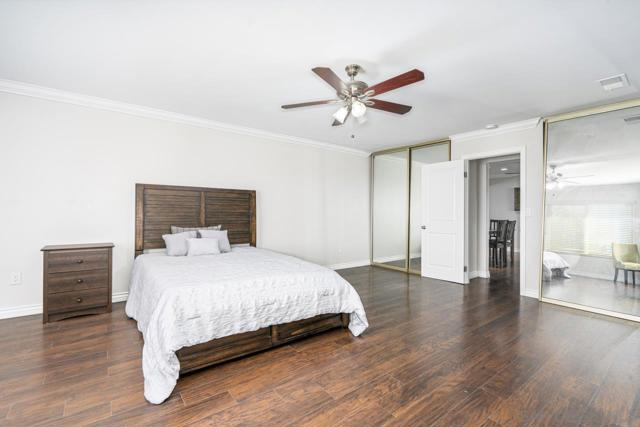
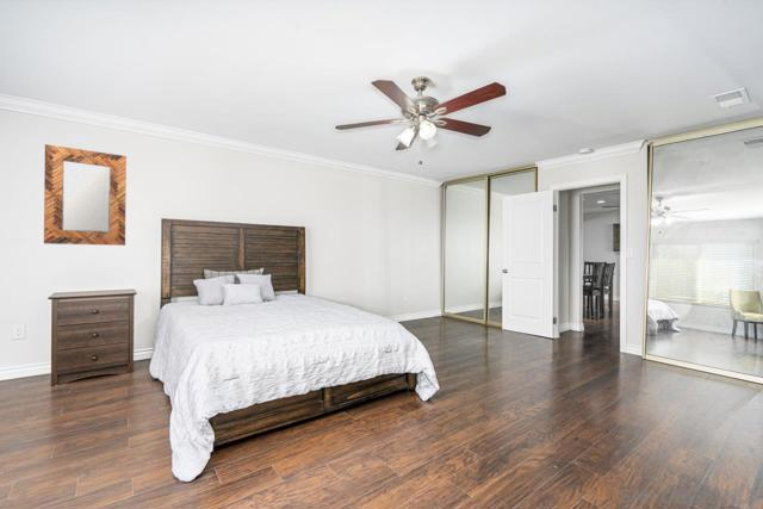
+ home mirror (87, 197)
